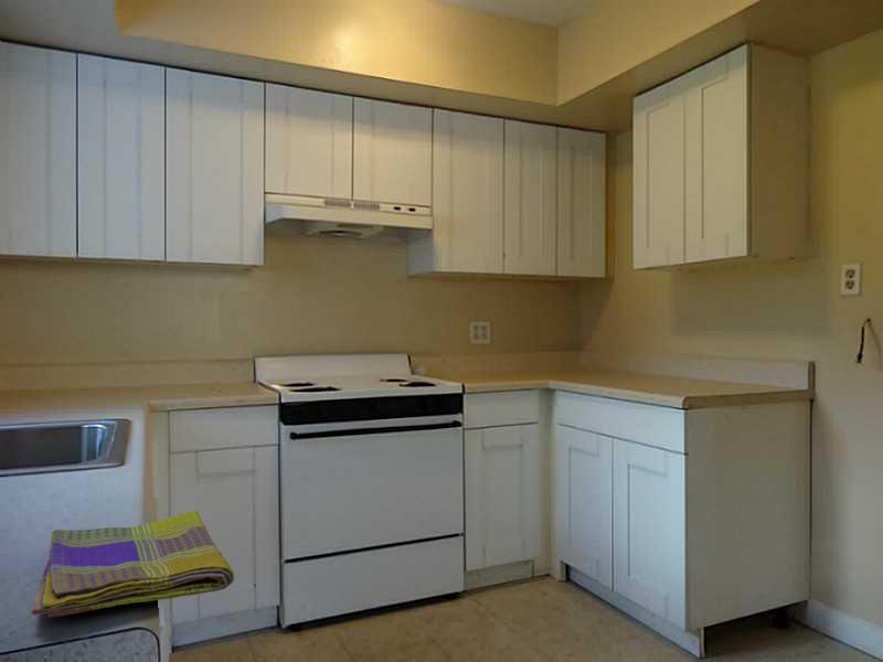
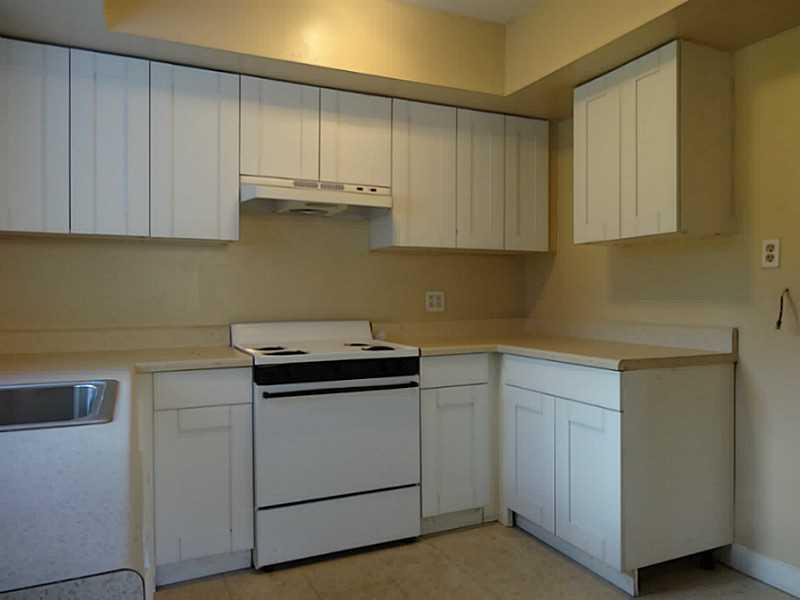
- dish towel (135, 555)
